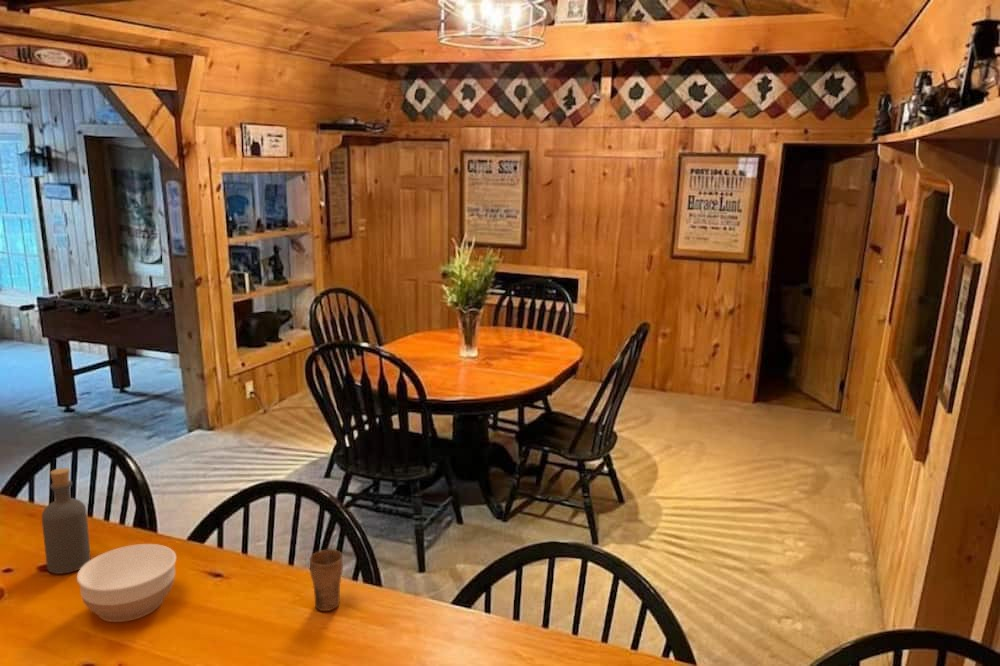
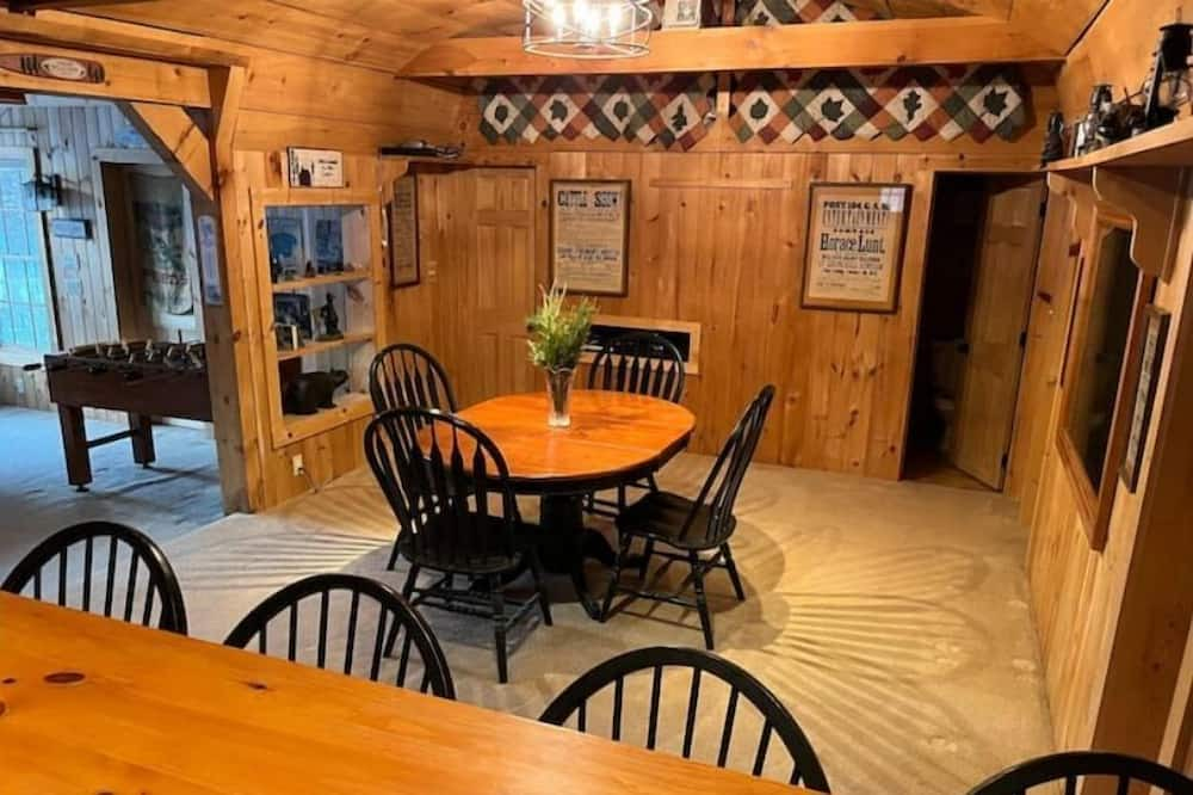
- cup (326, 575)
- bowl (129, 584)
- bottle (64, 518)
